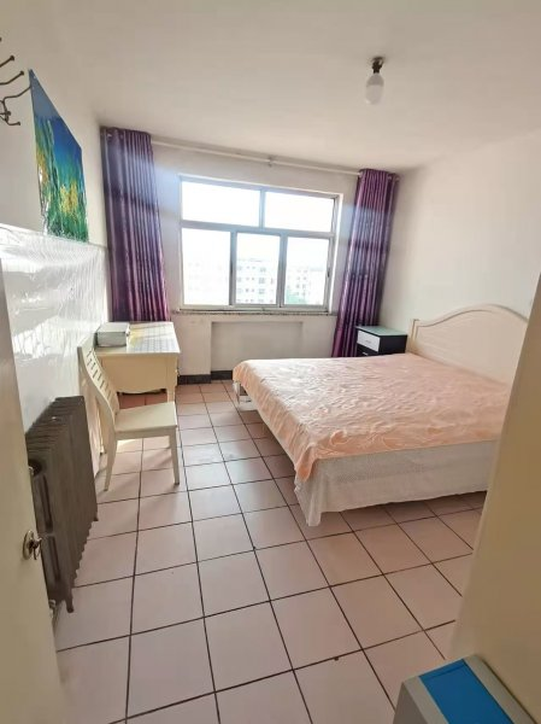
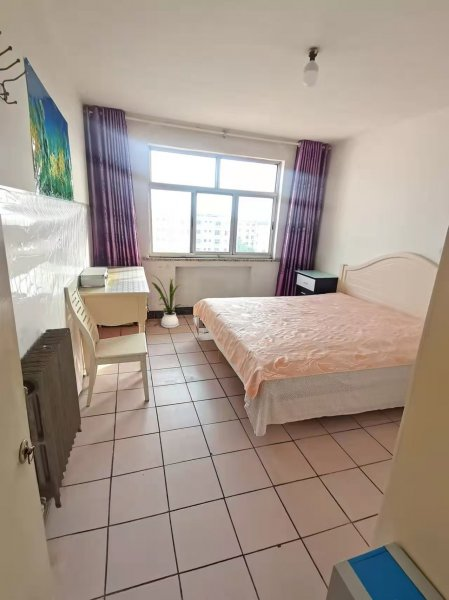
+ house plant (167, 301)
